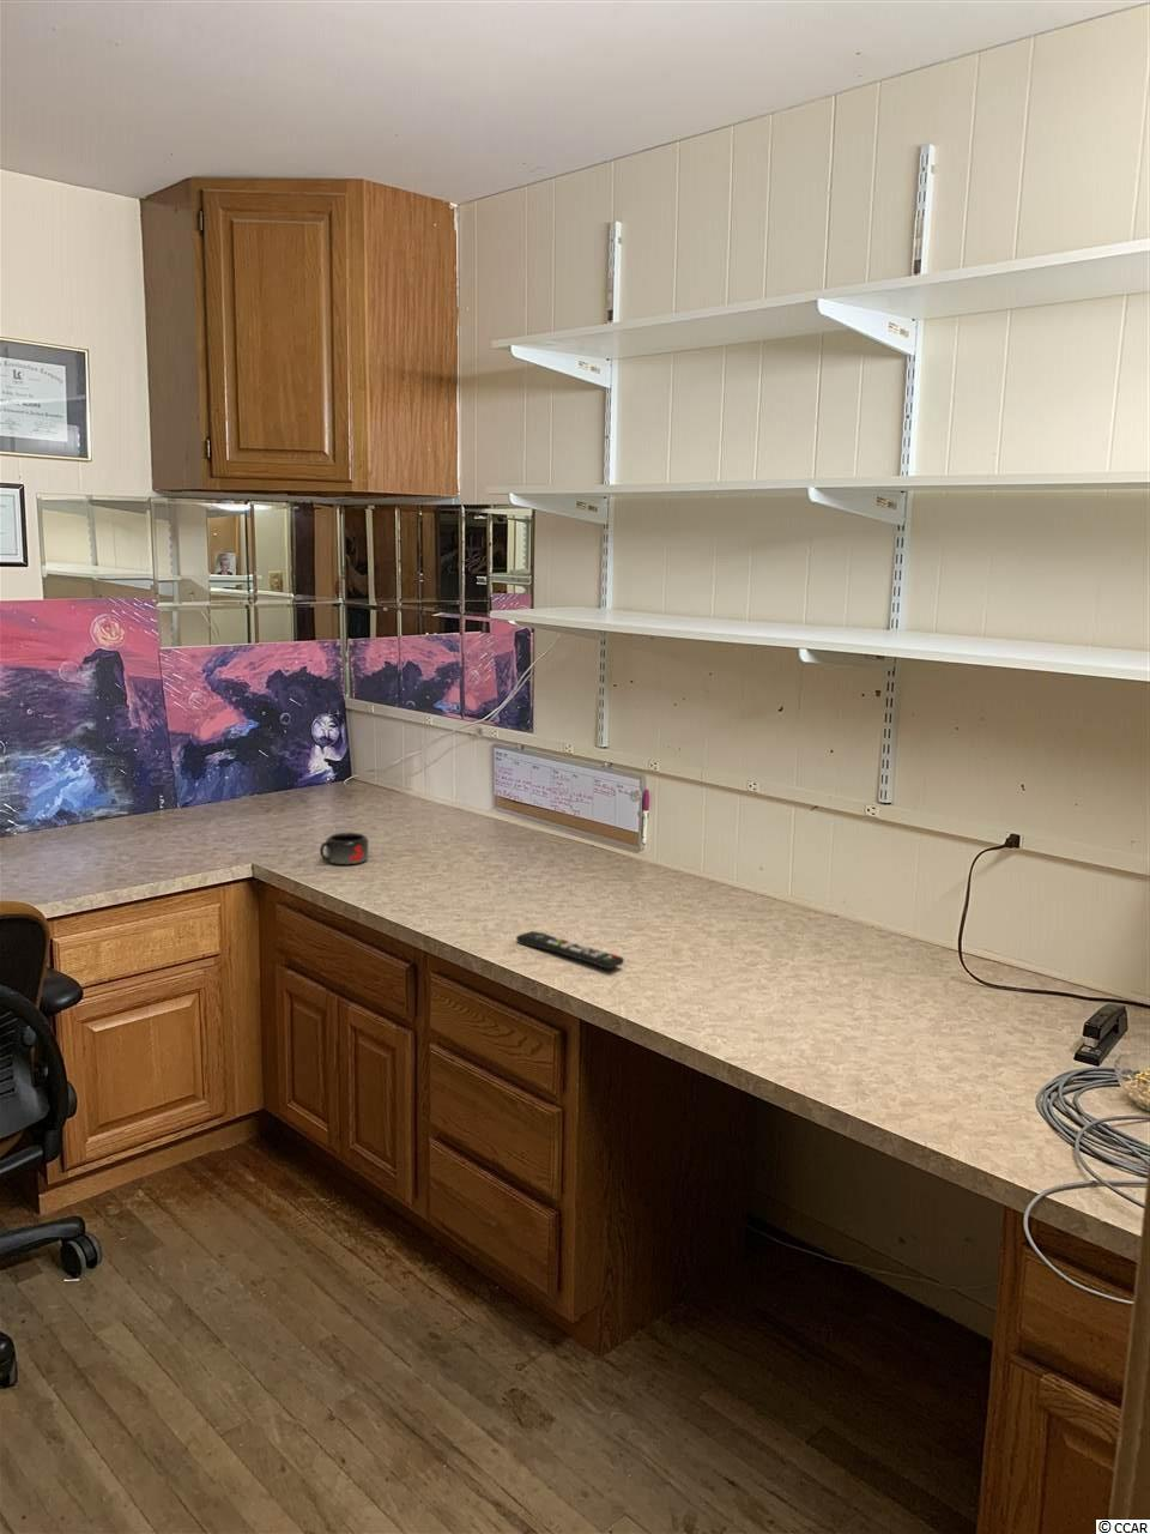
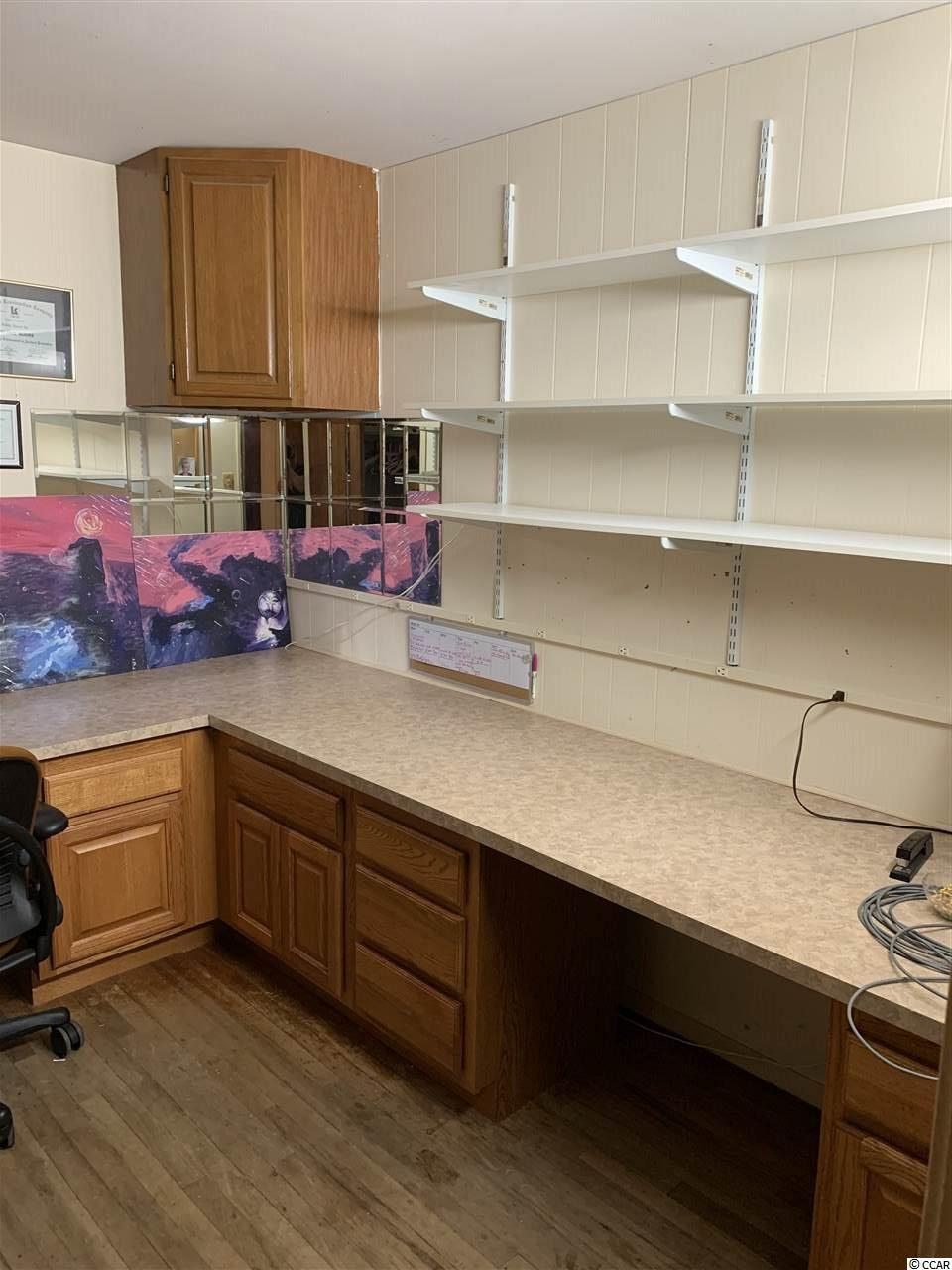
- remote control (568, 949)
- mug (343, 848)
